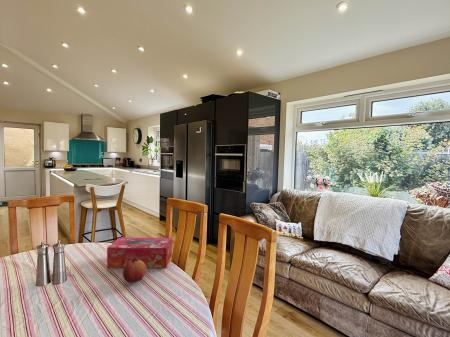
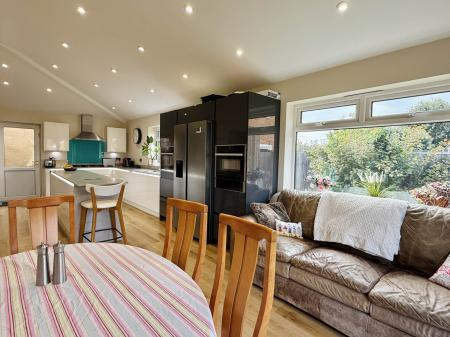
- fruit (134, 269)
- tissue box (141, 251)
